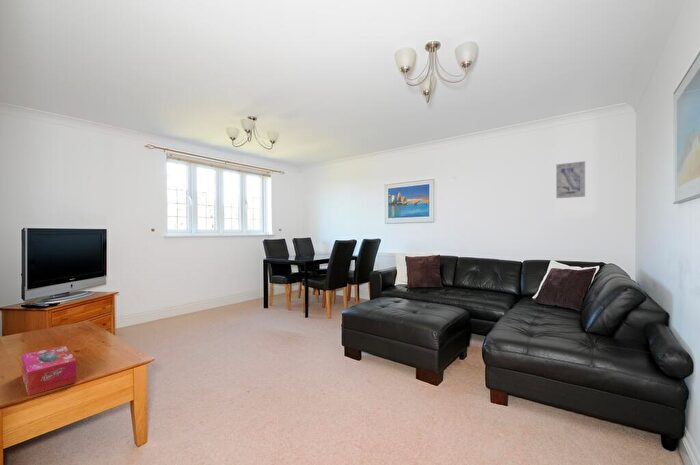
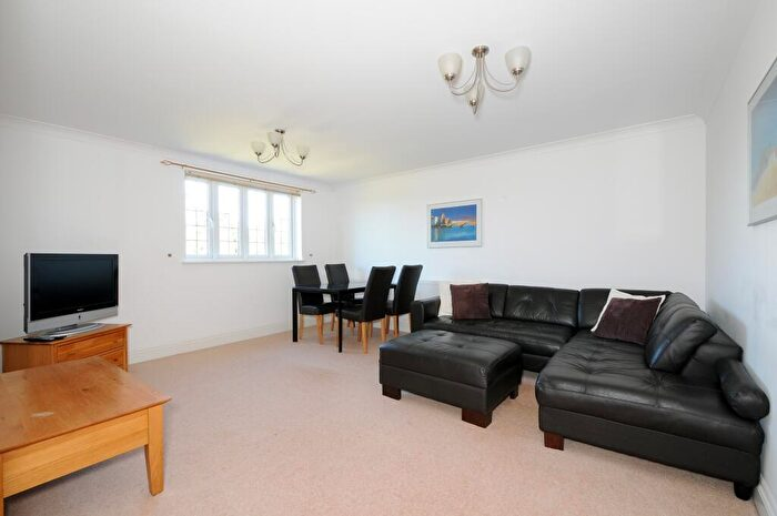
- wall art (570, 180)
- tissue box (48, 367)
